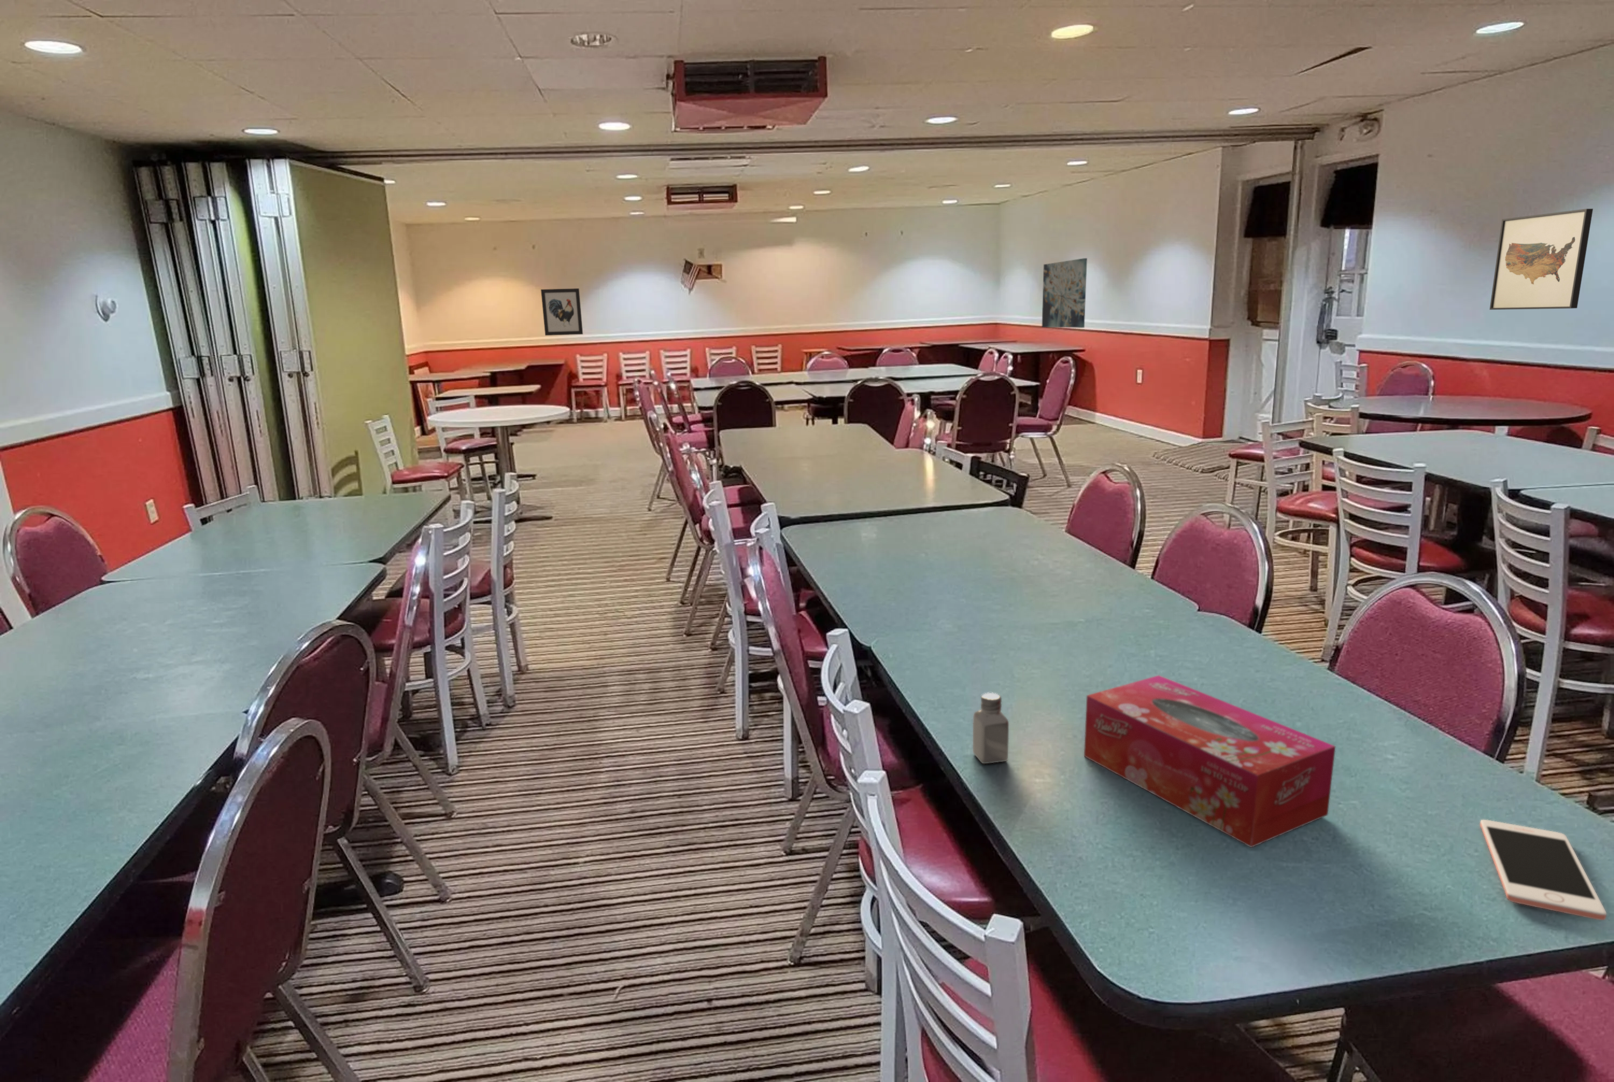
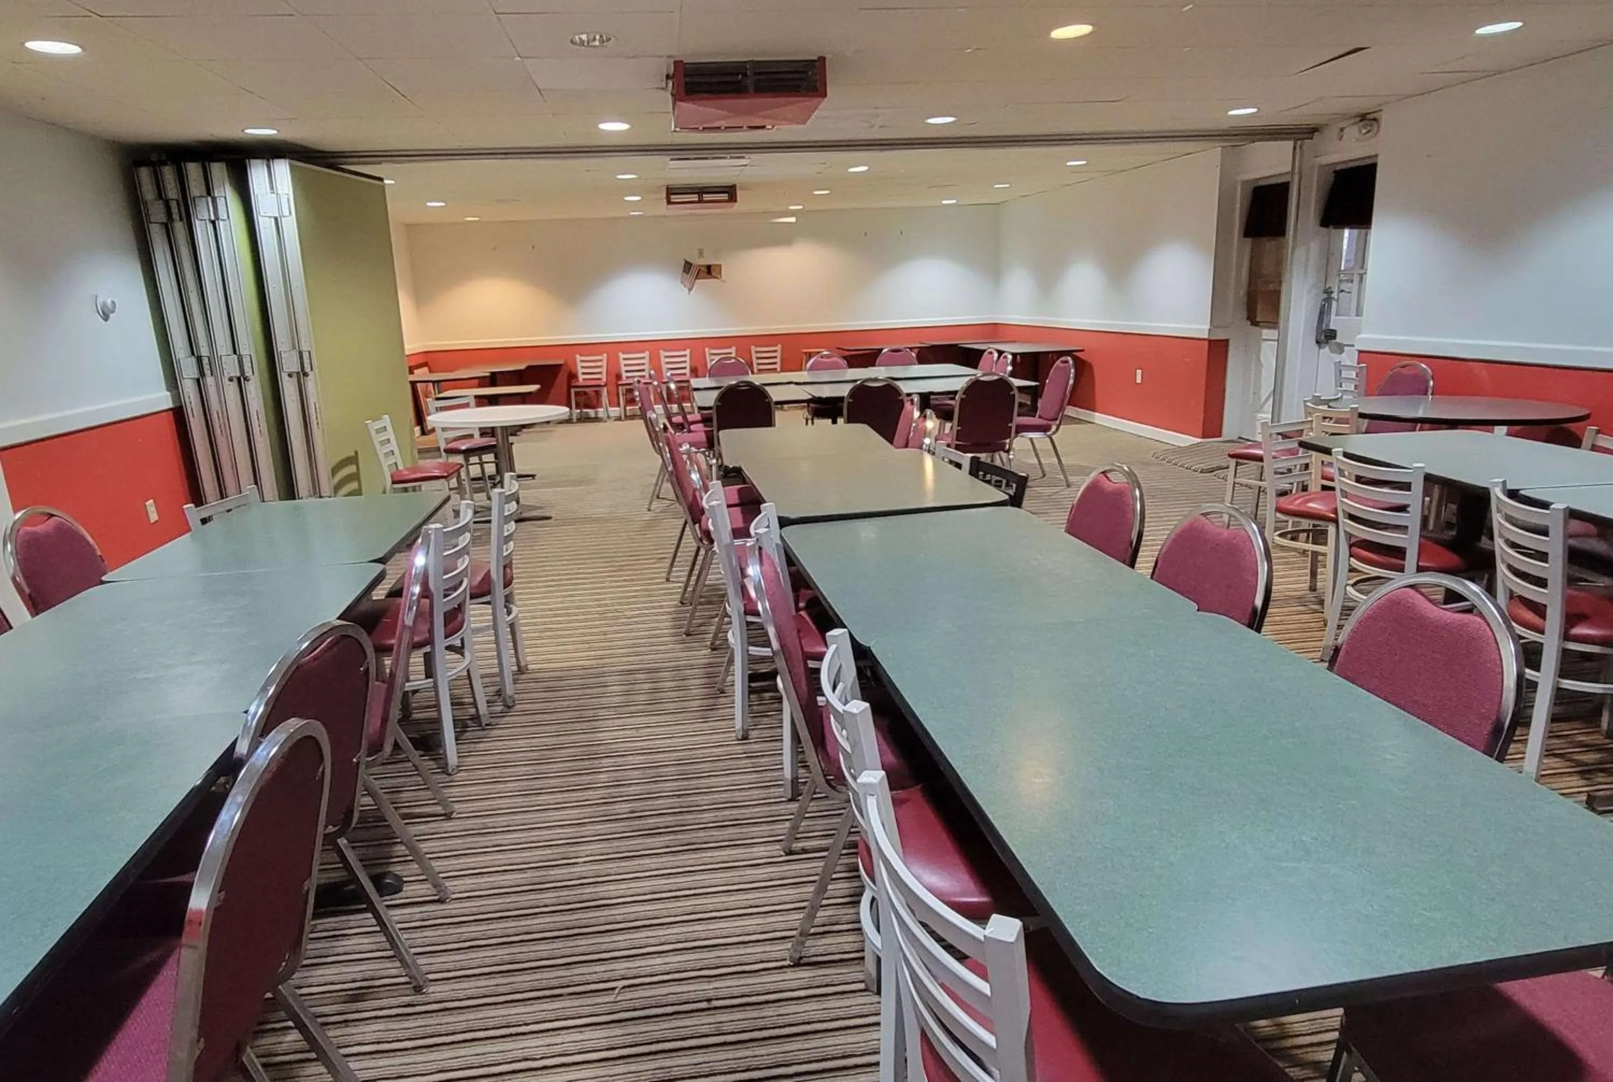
- tissue box (1200, 751)
- saltshaker (991, 727)
- cell phone (1538, 866)
- wall art (1063, 295)
- wall art (562, 312)
- wall art (1538, 262)
